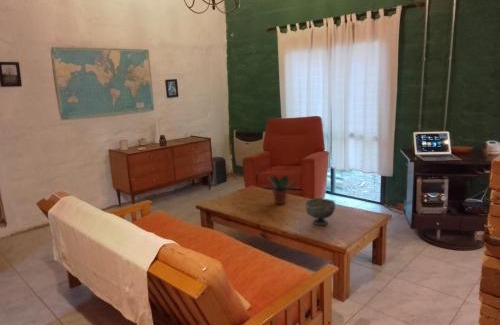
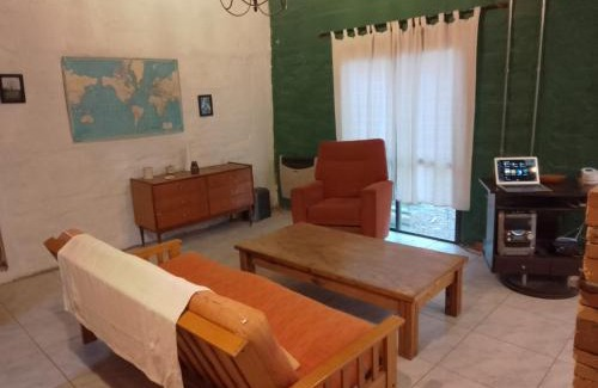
- bowl (320, 212)
- potted plant (280, 187)
